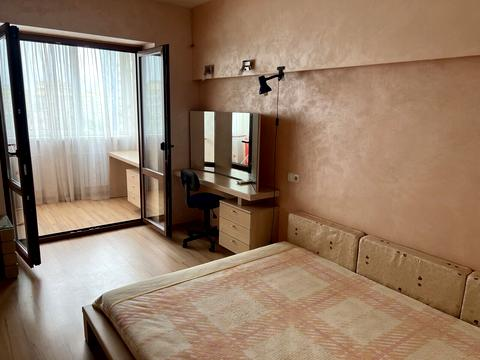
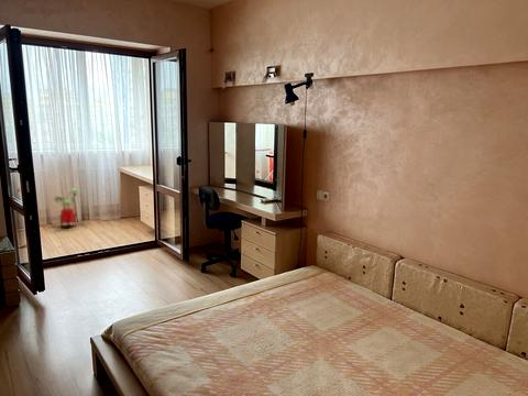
+ house plant (68, 208)
